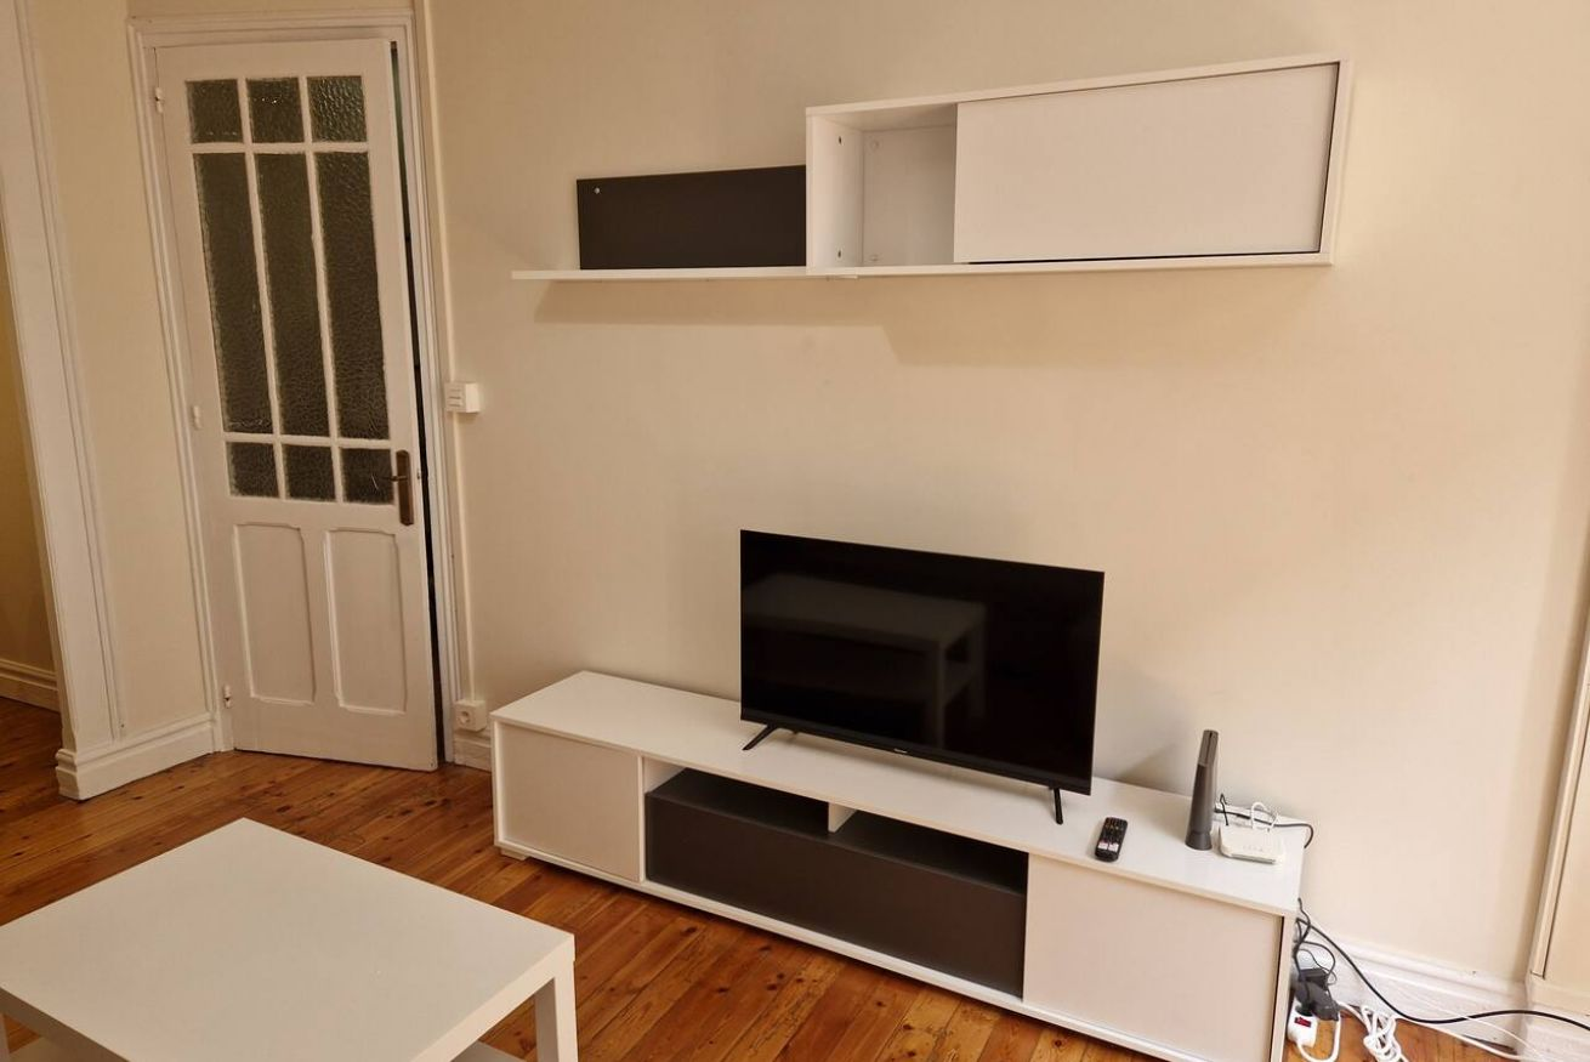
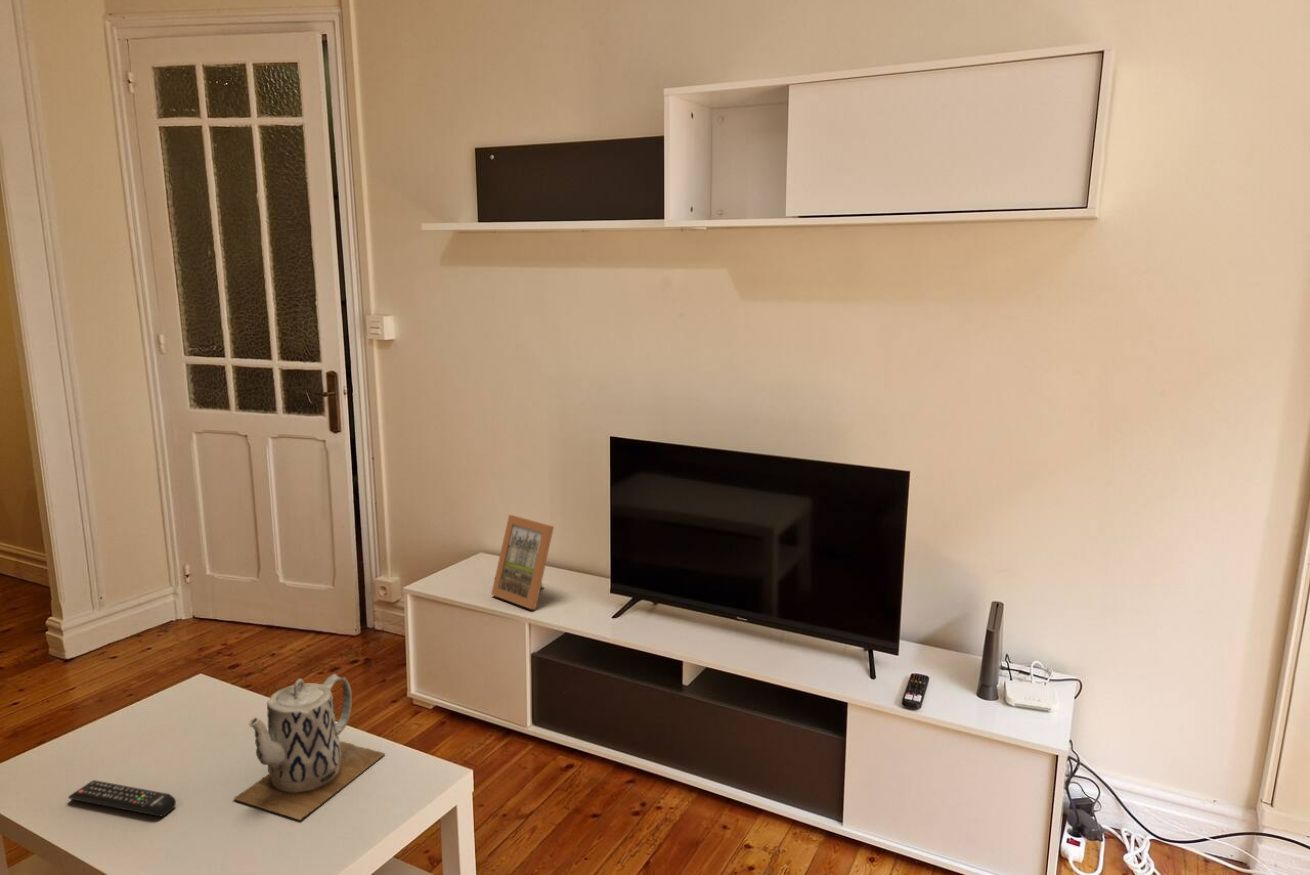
+ remote control (121, 798)
+ teapot (308, 728)
+ picture frame (531, 557)
